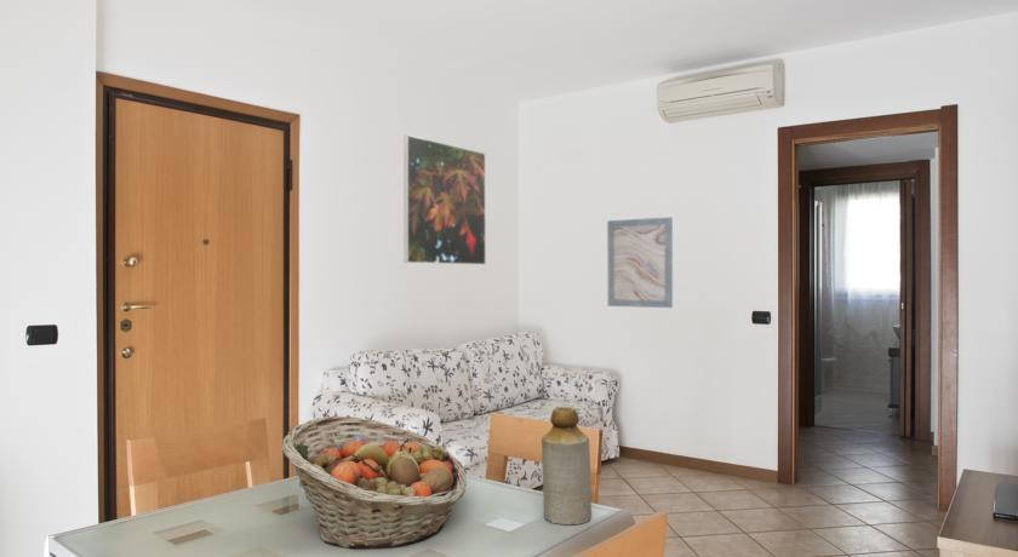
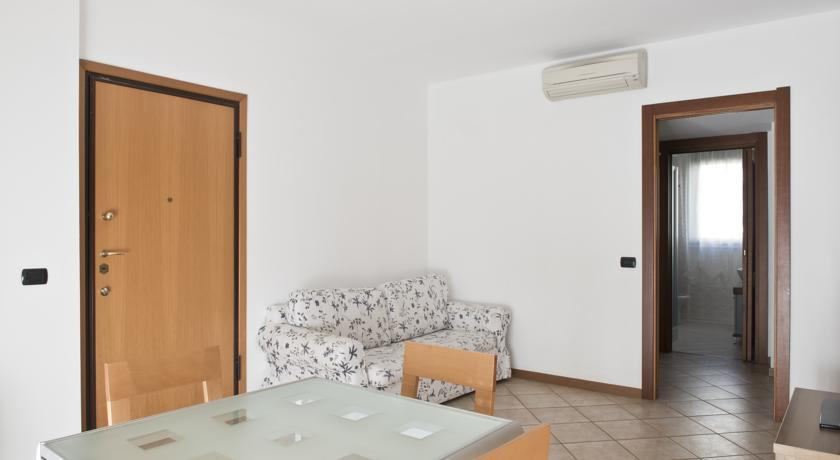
- fruit basket (378, 473)
- bottle (566, 461)
- wall art (639, 263)
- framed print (447, 203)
